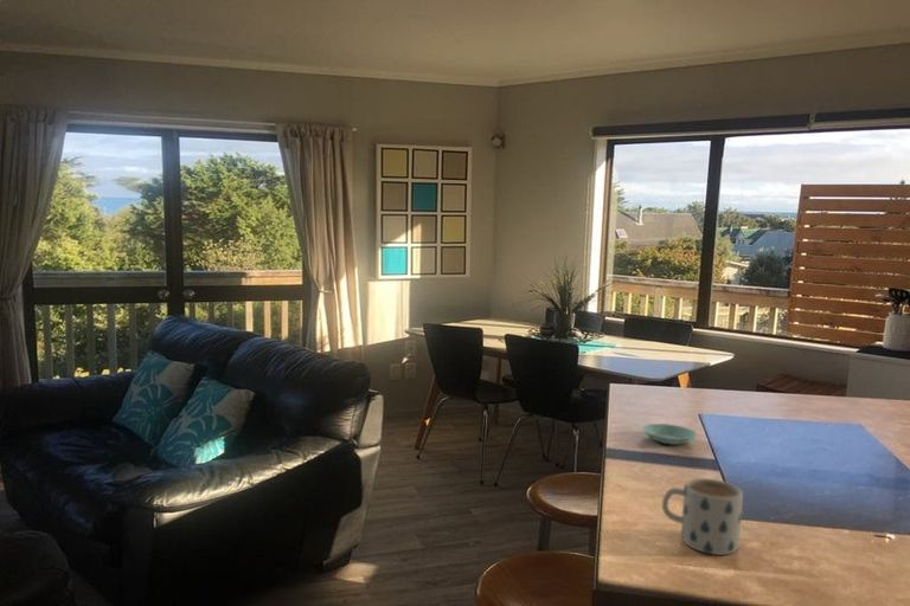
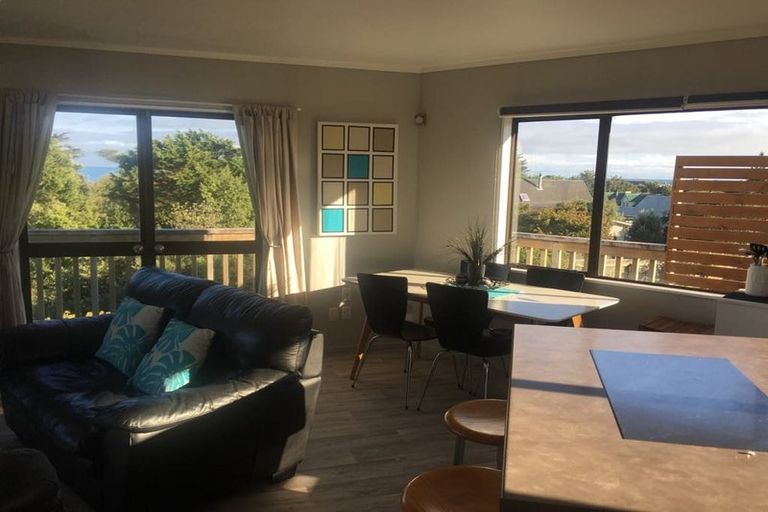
- saucer (668, 436)
- mug (700, 512)
